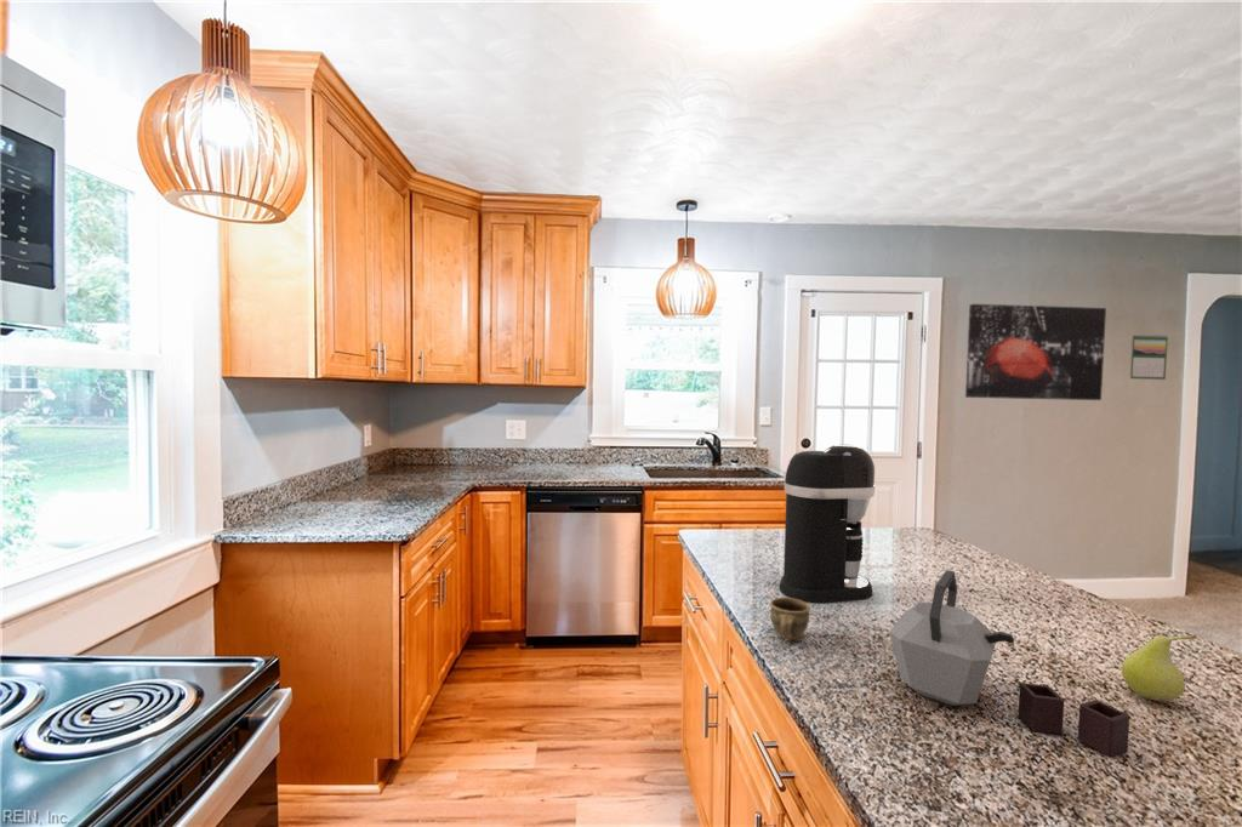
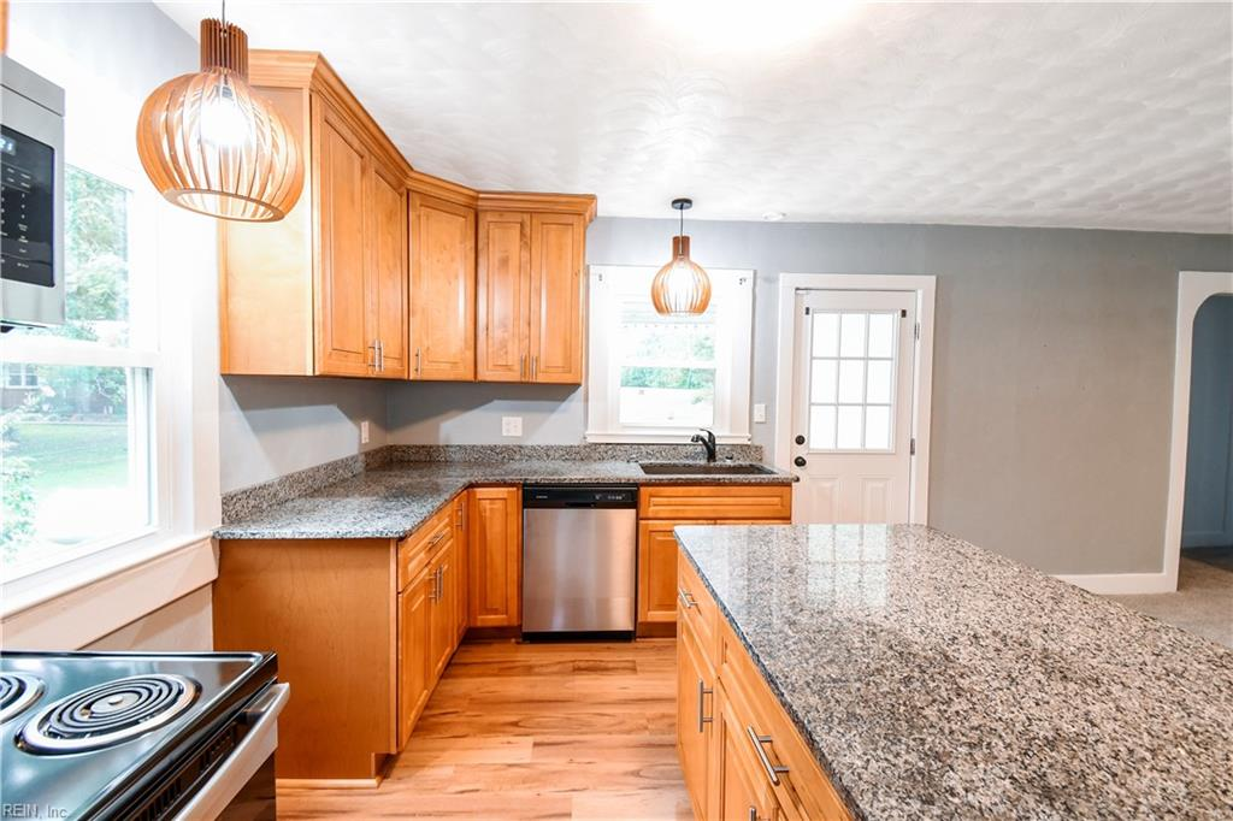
- fruit (1157, 661)
- calendar (1149, 357)
- wall art (1035, 352)
- cup (786, 622)
- kettle (993, 649)
- coffee maker (827, 518)
